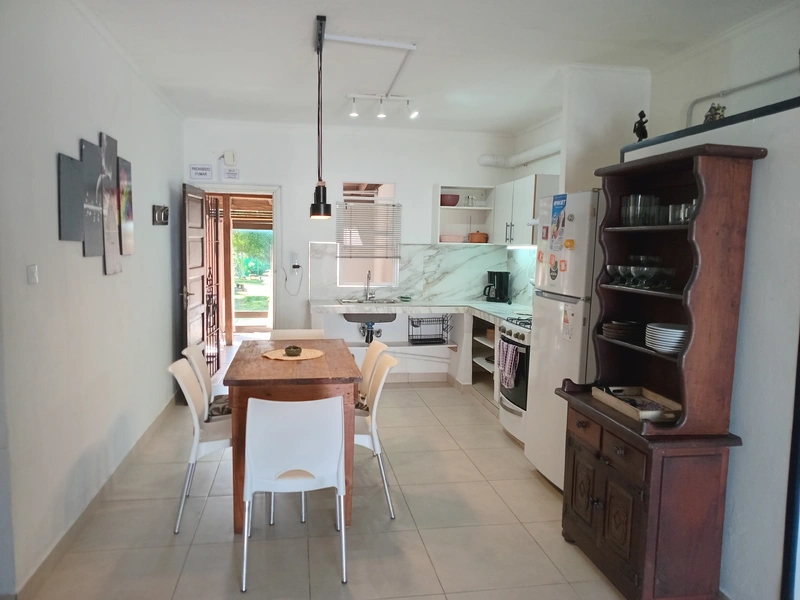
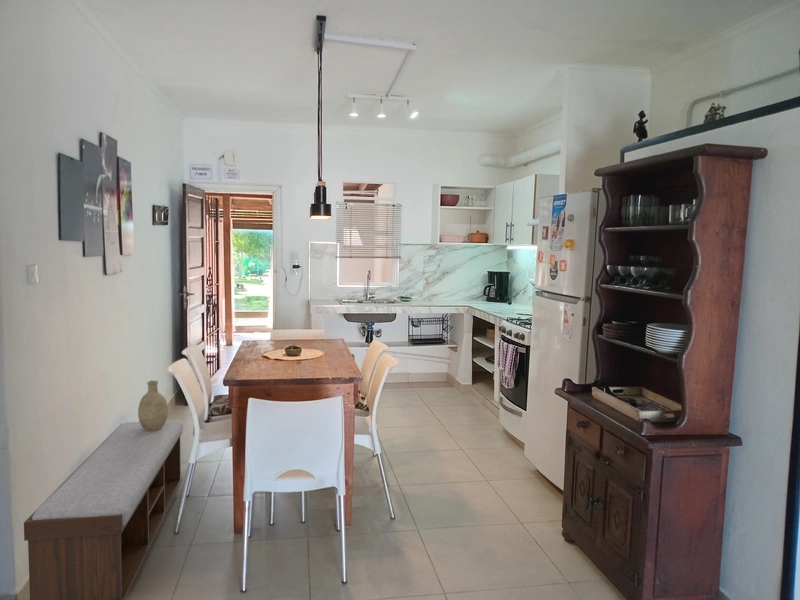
+ decorative vase (152, 405)
+ bench (123, 497)
